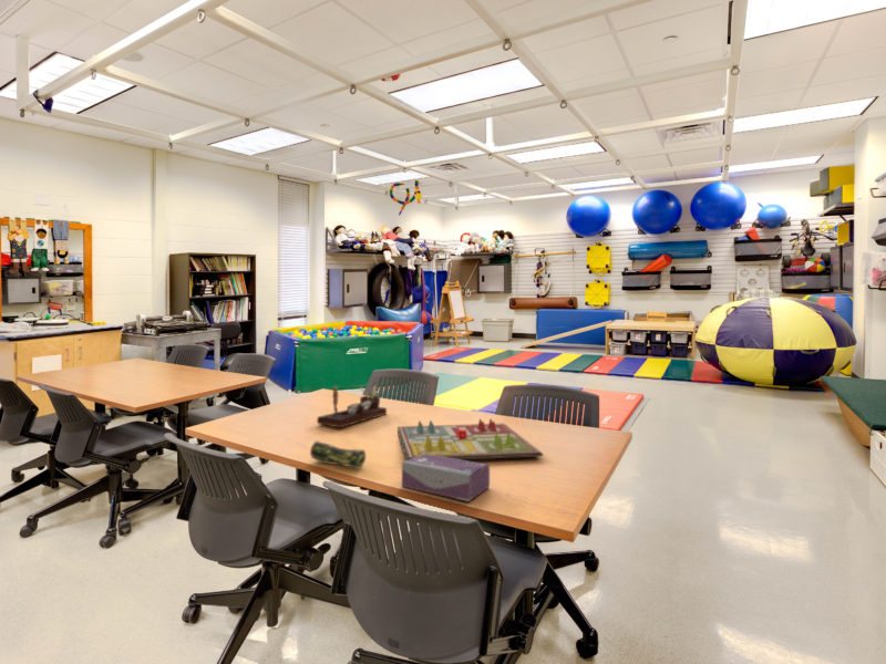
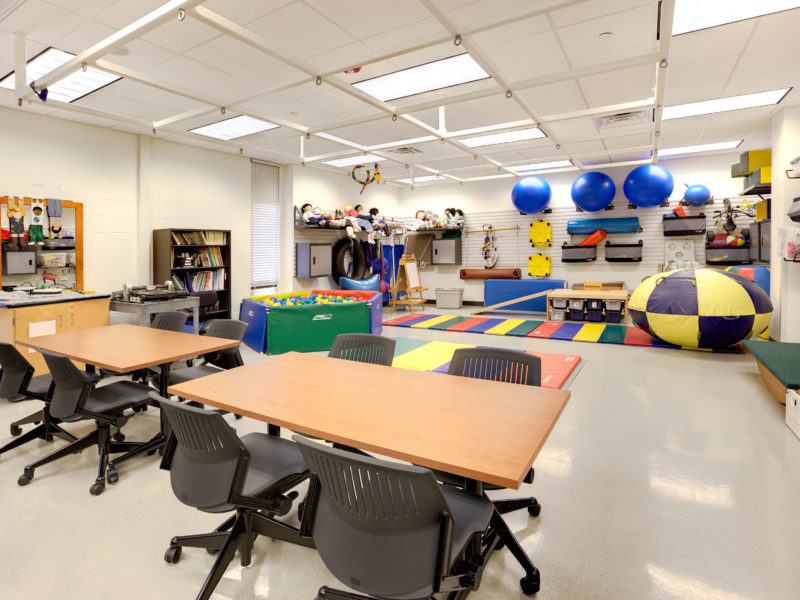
- desk organizer (356, 404)
- gameboard (462, 434)
- tissue box (445, 474)
- pencil case (339, 454)
